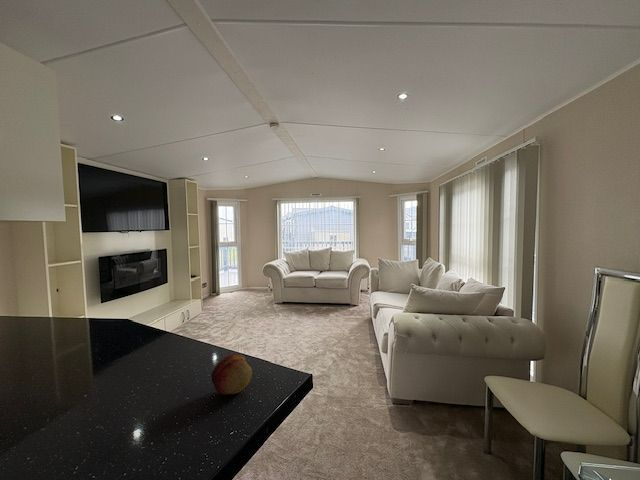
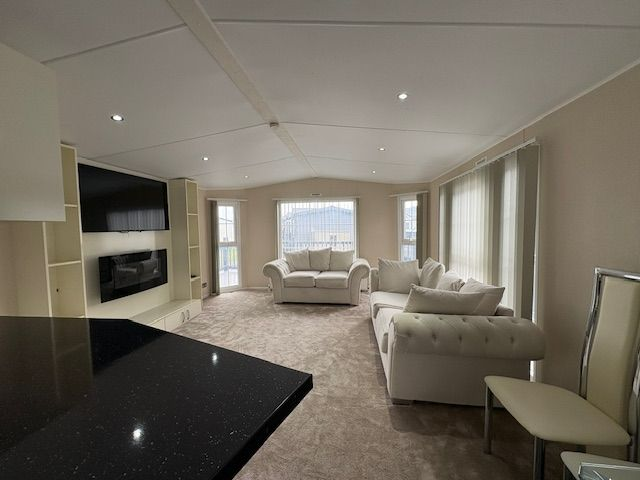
- fruit (231, 373)
